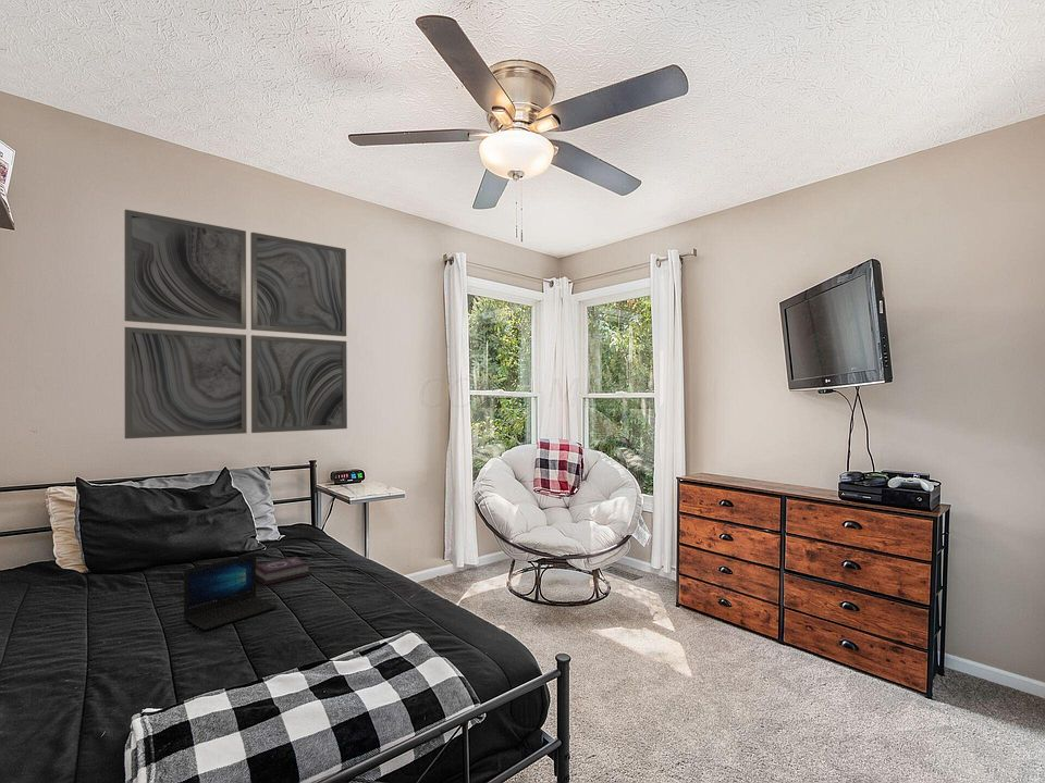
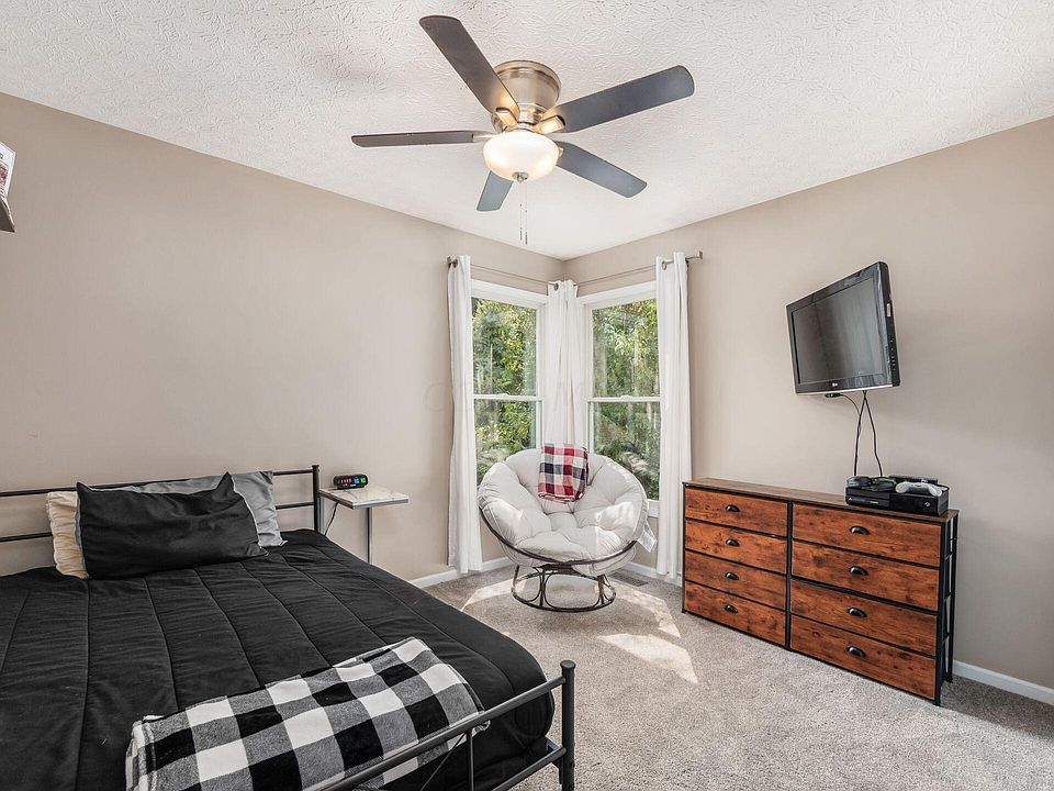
- wall art (245, 335)
- laptop (231, 588)
- book (281, 569)
